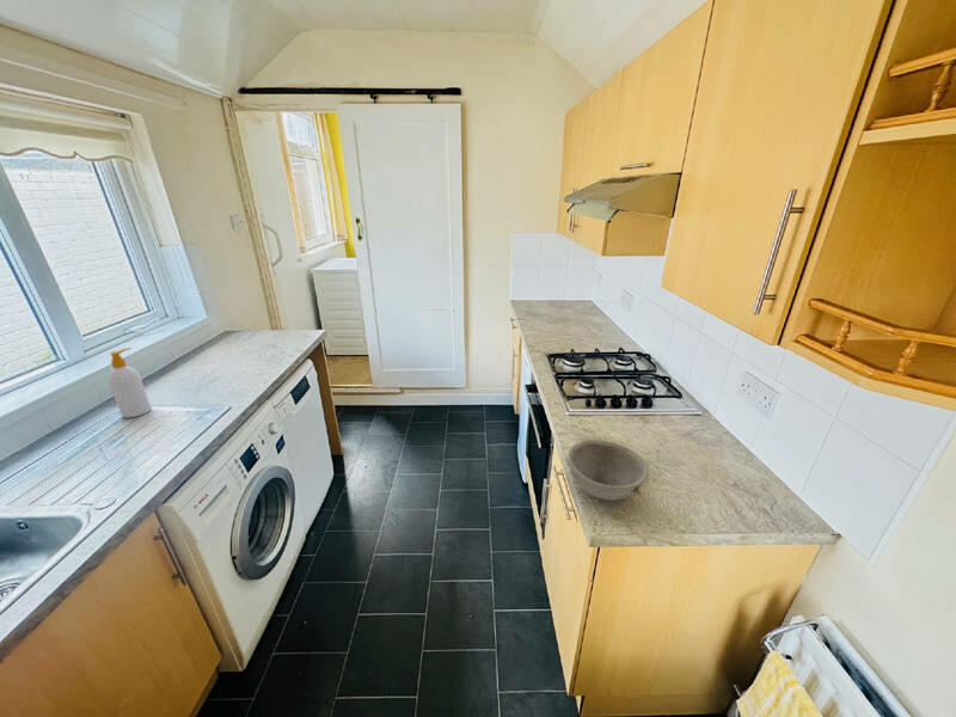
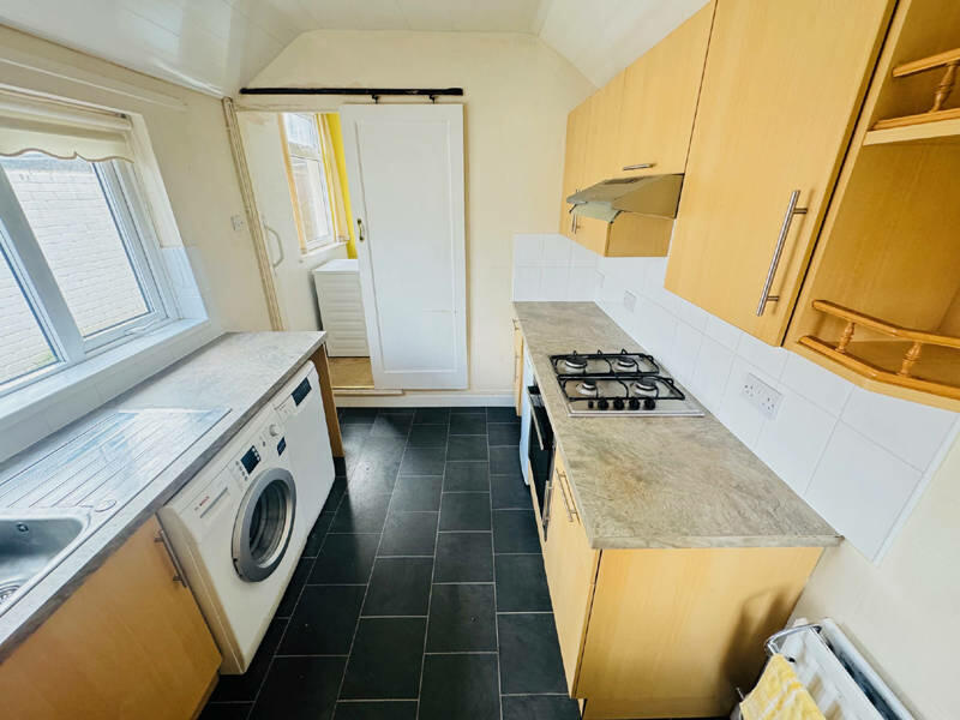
- bowl (605, 476)
- soap bottle (127, 382)
